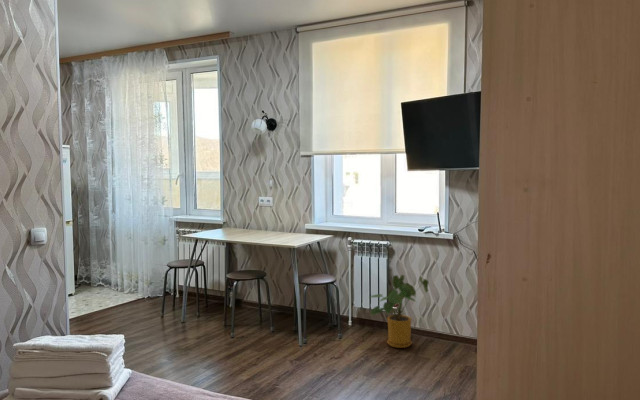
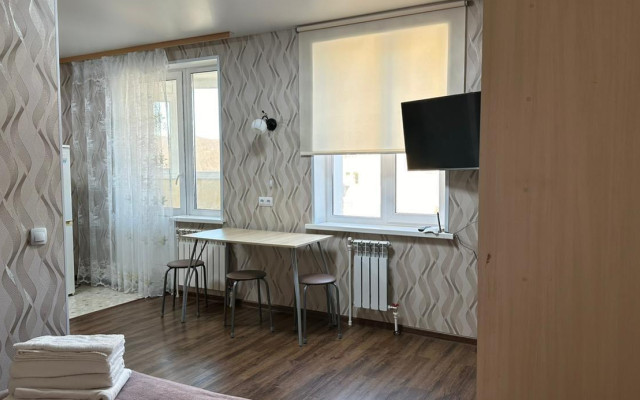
- house plant (398, 310)
